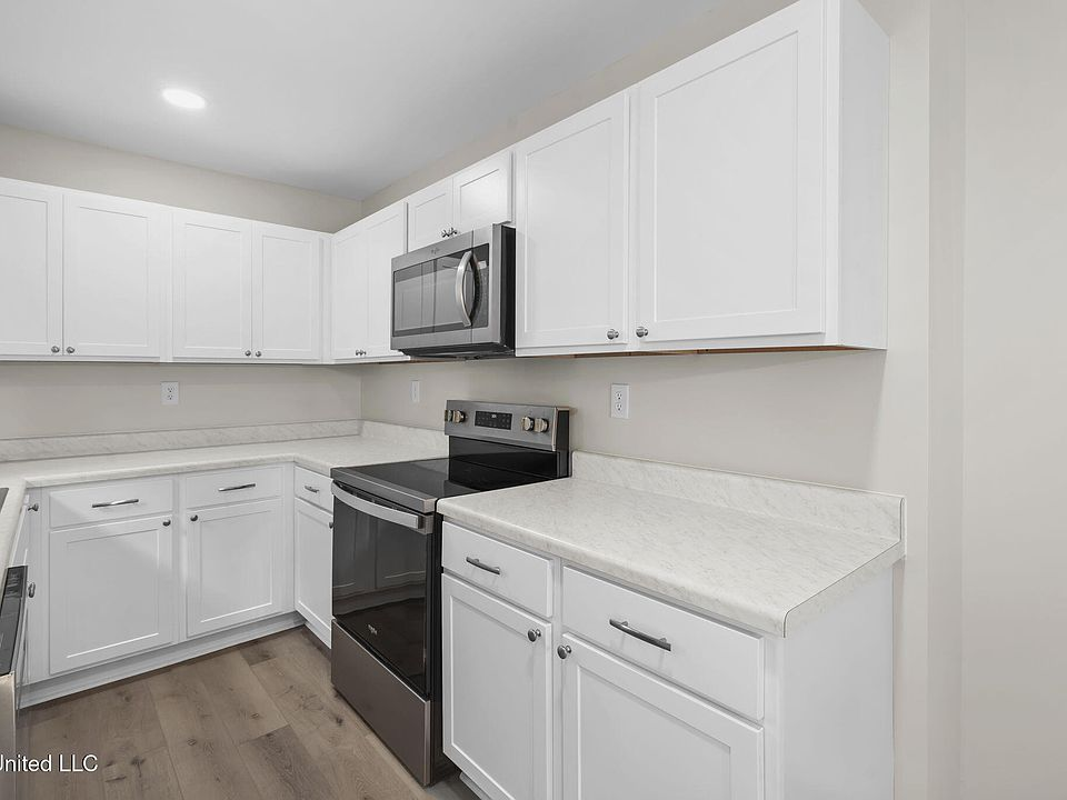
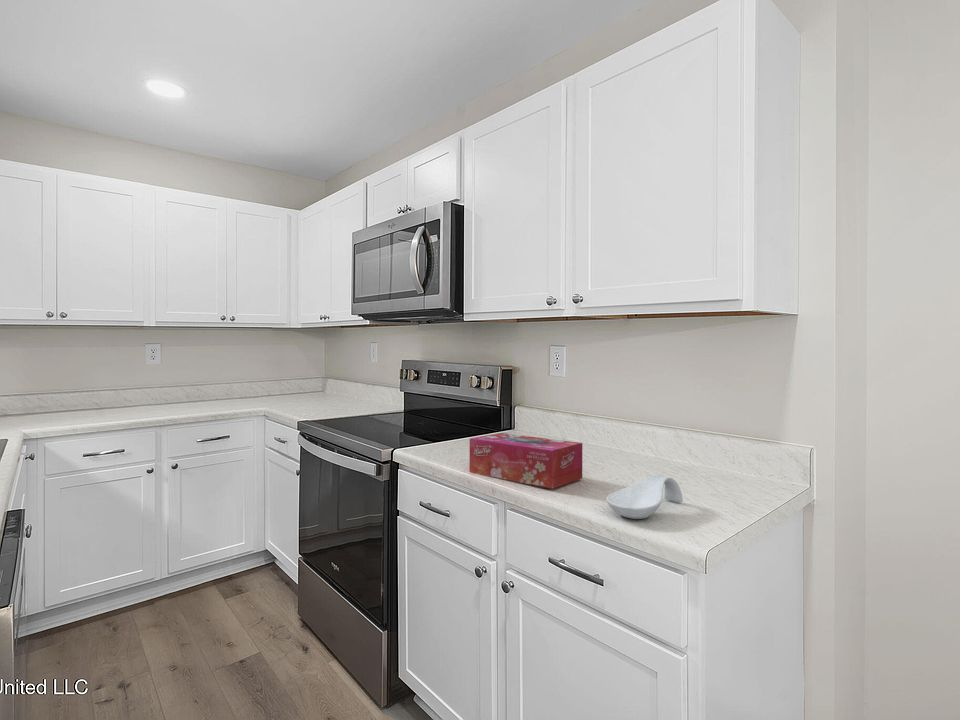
+ tissue box (524, 458)
+ spoon rest (647, 494)
